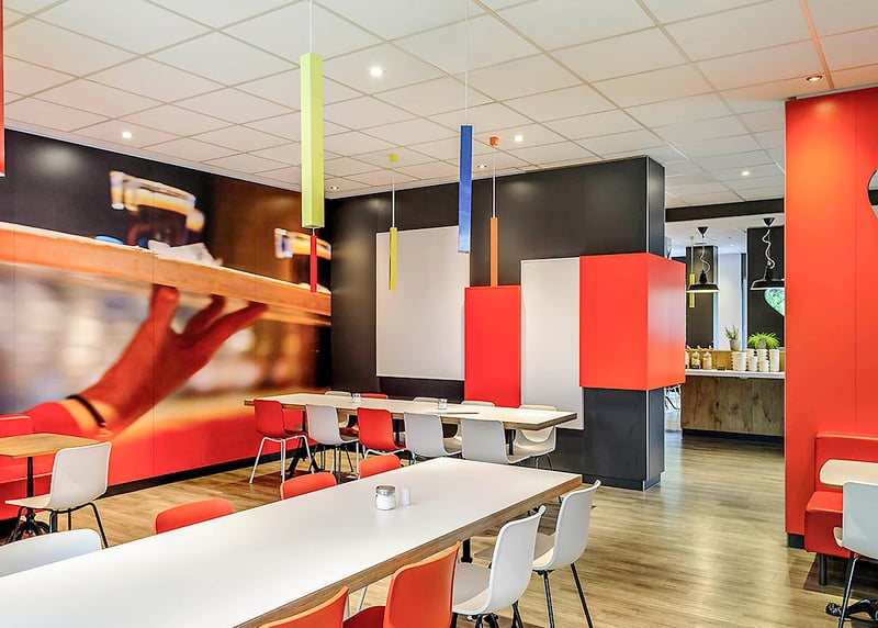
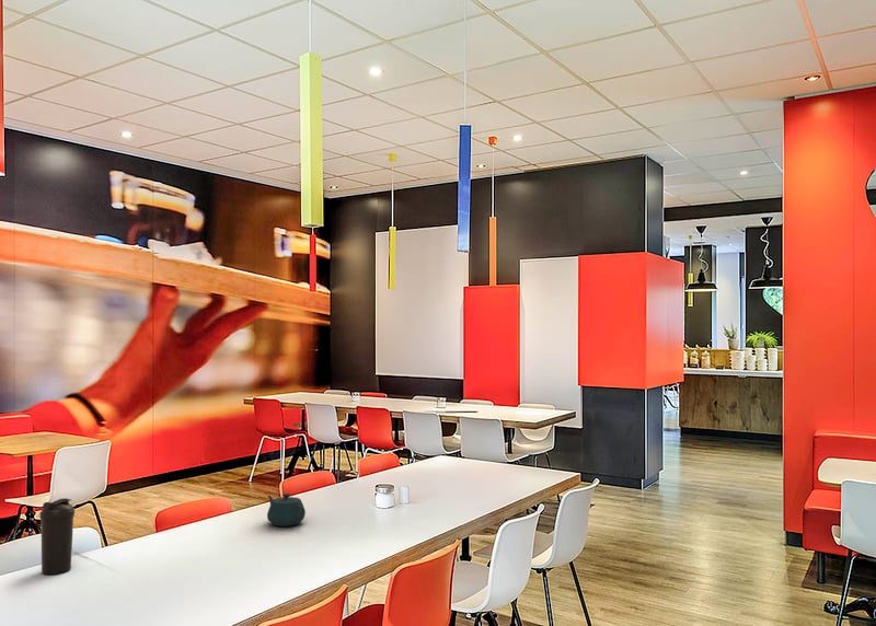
+ water bottle (57, 535)
+ teapot (285, 508)
